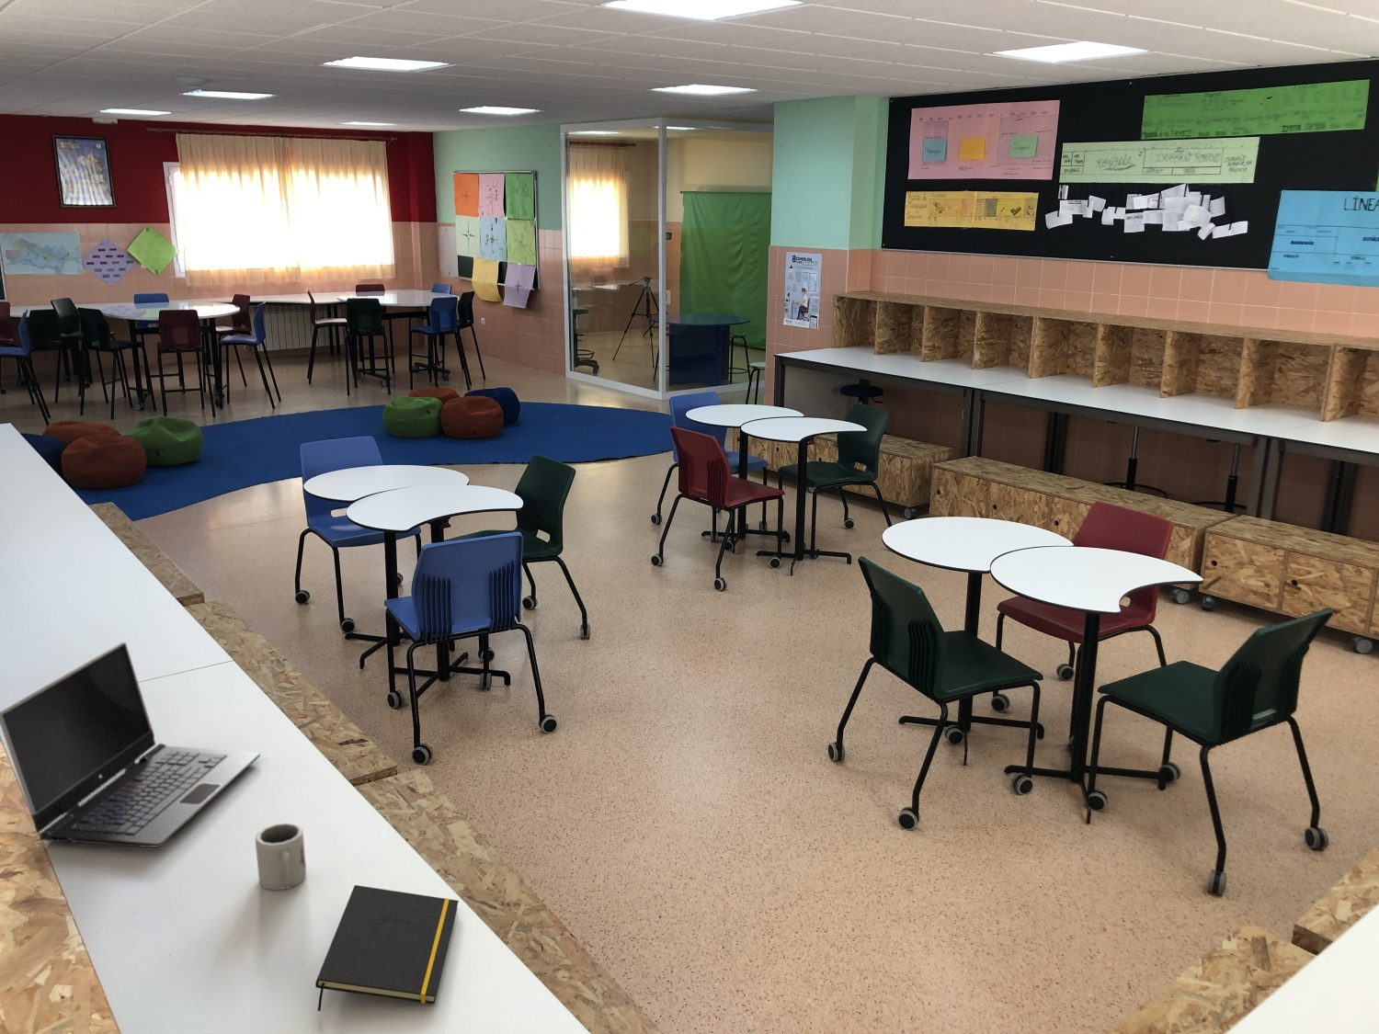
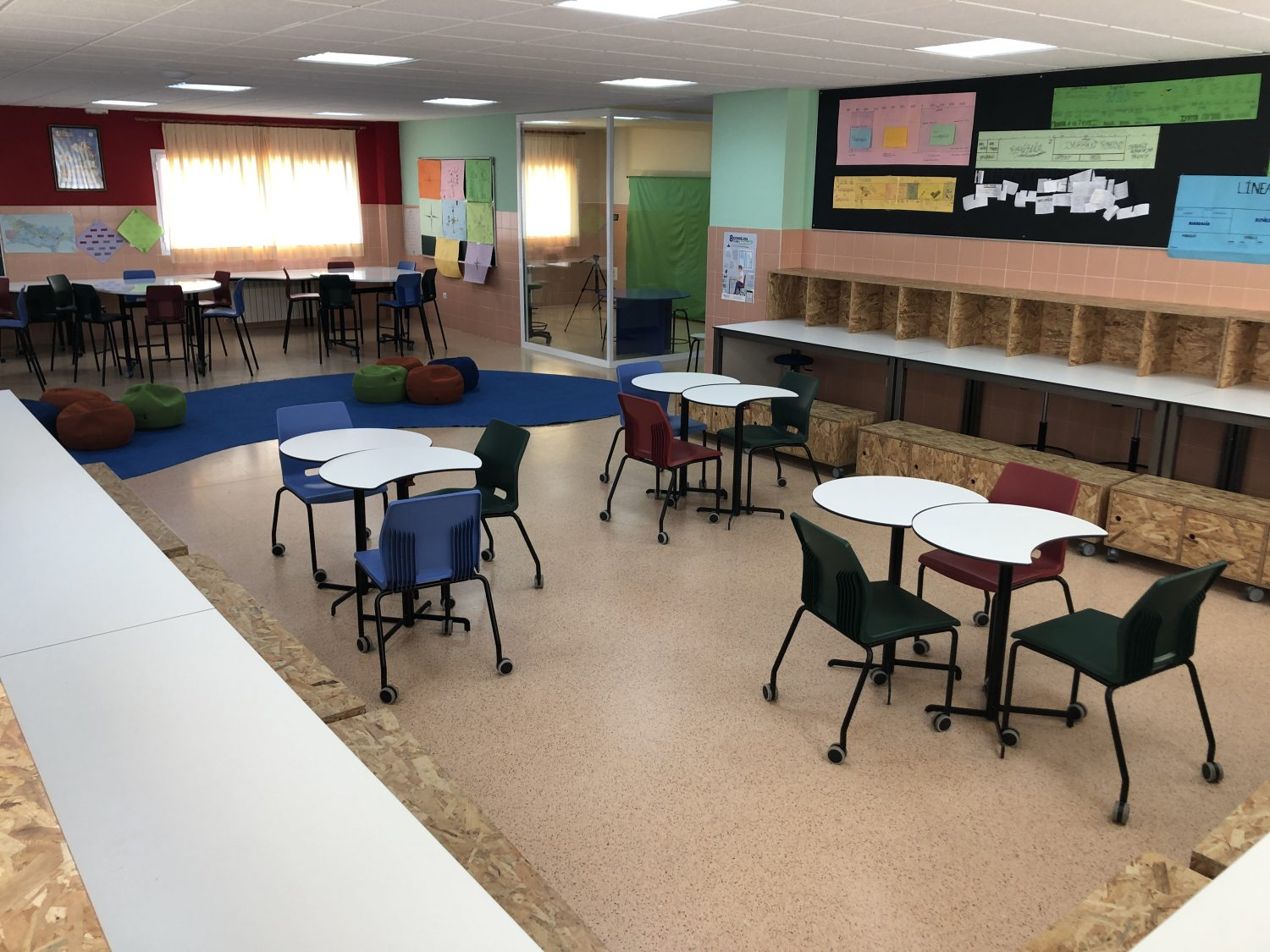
- laptop computer (140, 739)
- cup (282, 859)
- notepad (392, 941)
